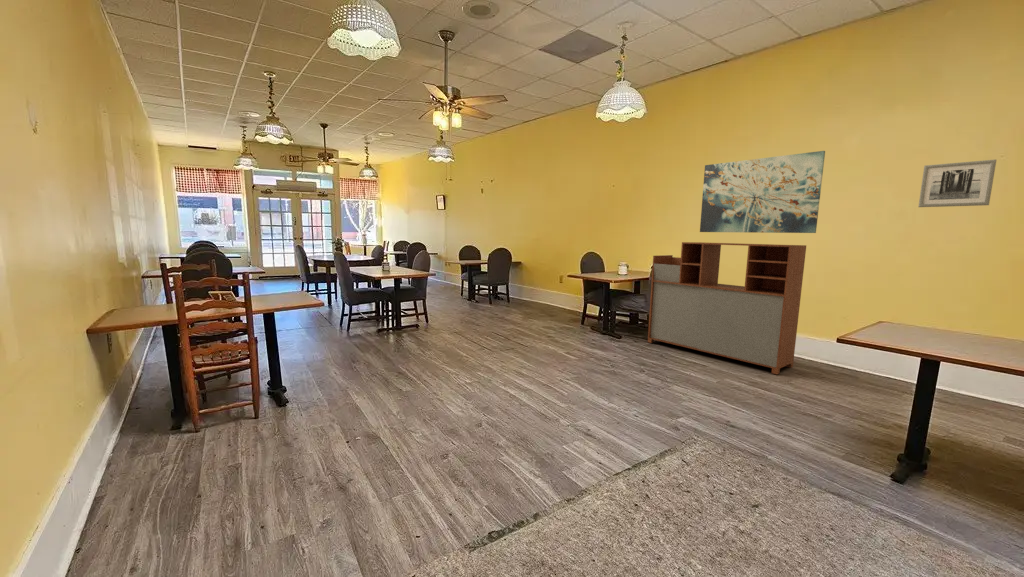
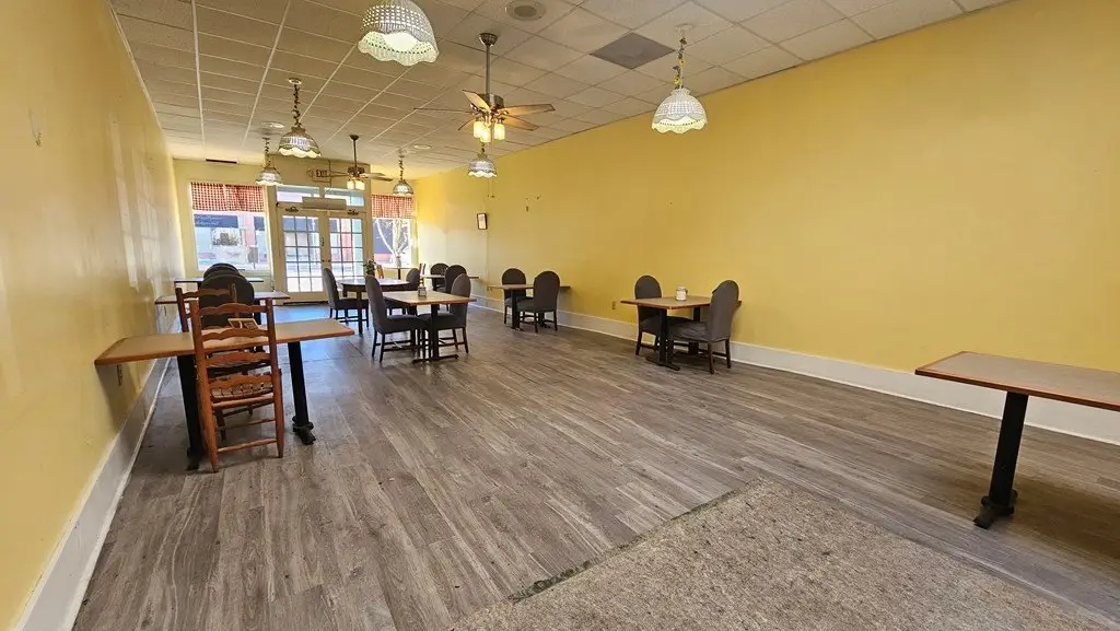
- wall art (955, 184)
- storage cabinet (718, 299)
- wall art (755, 196)
